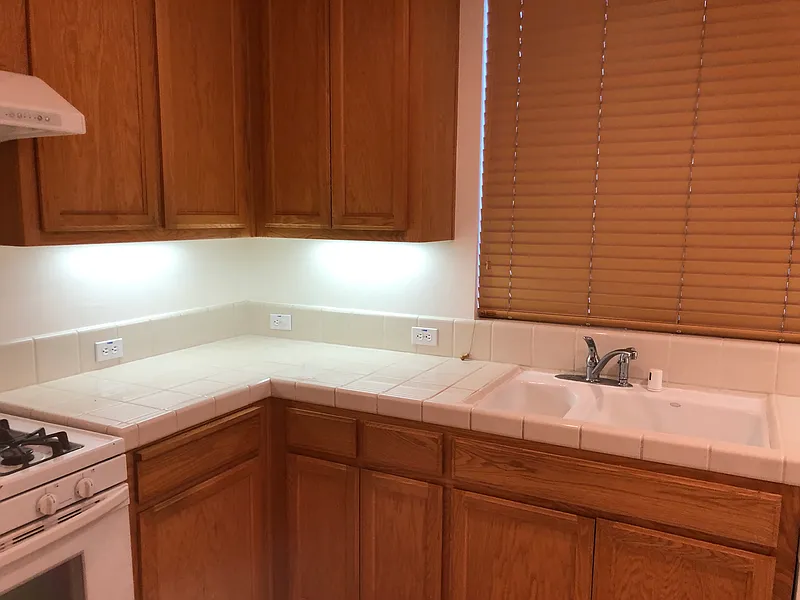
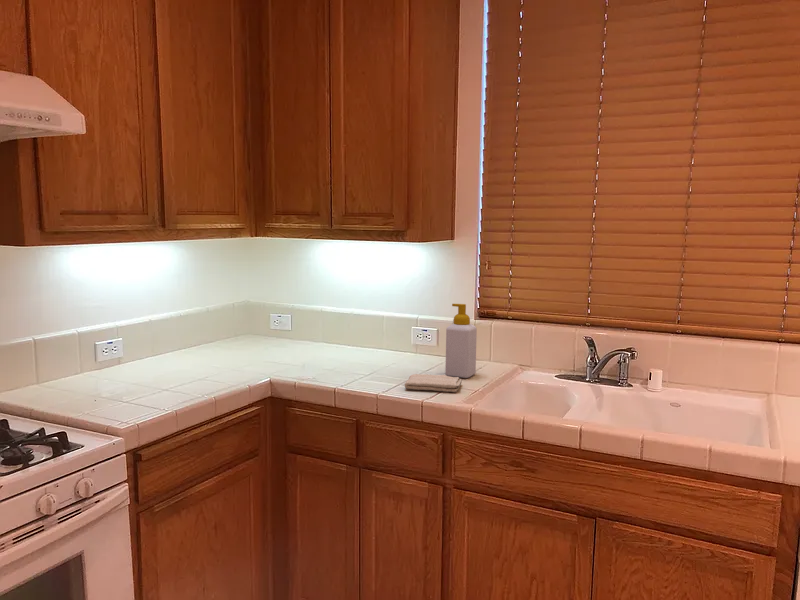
+ soap bottle (461, 339)
+ washcloth (433, 382)
